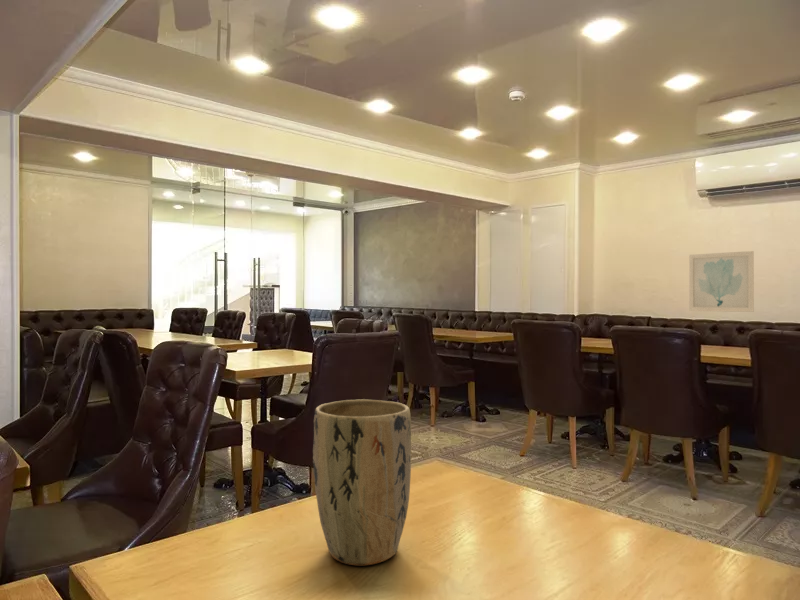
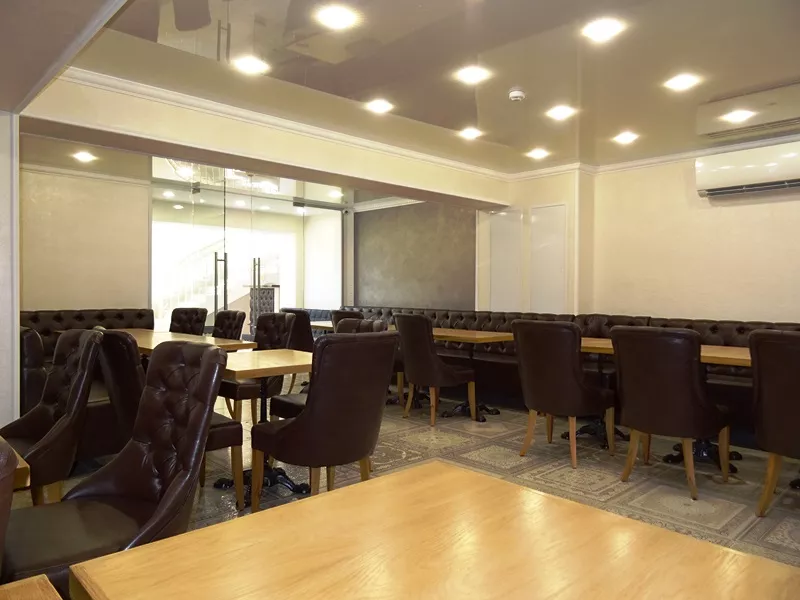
- plant pot (362, 478)
- wall art (720, 282)
